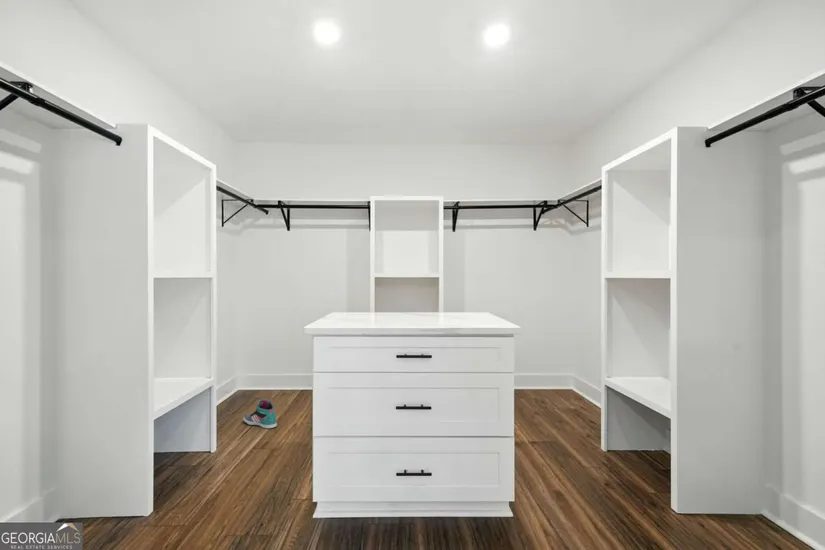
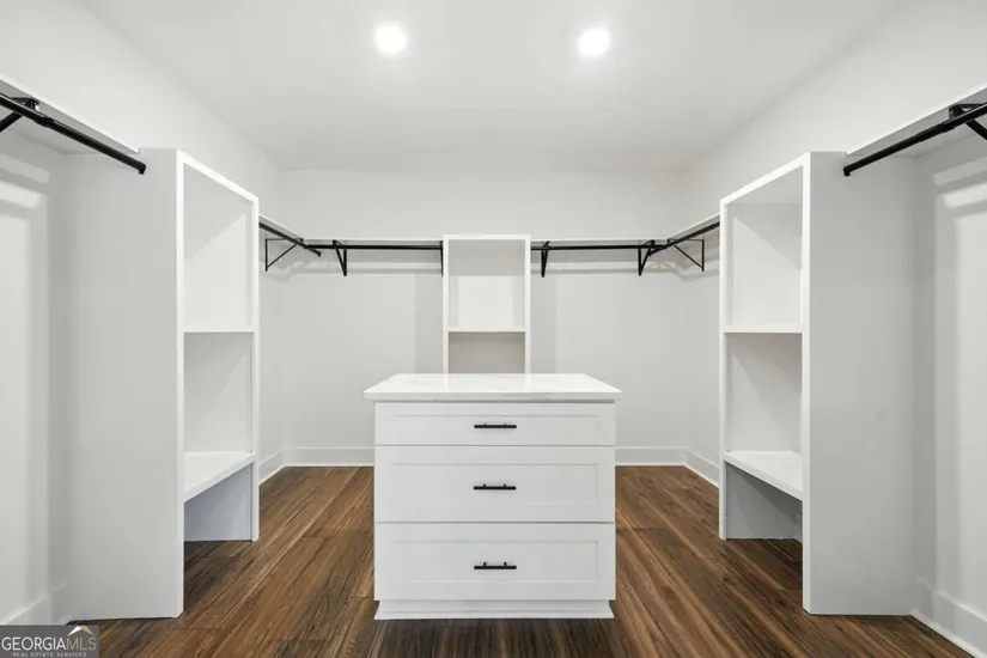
- sneaker (259, 411)
